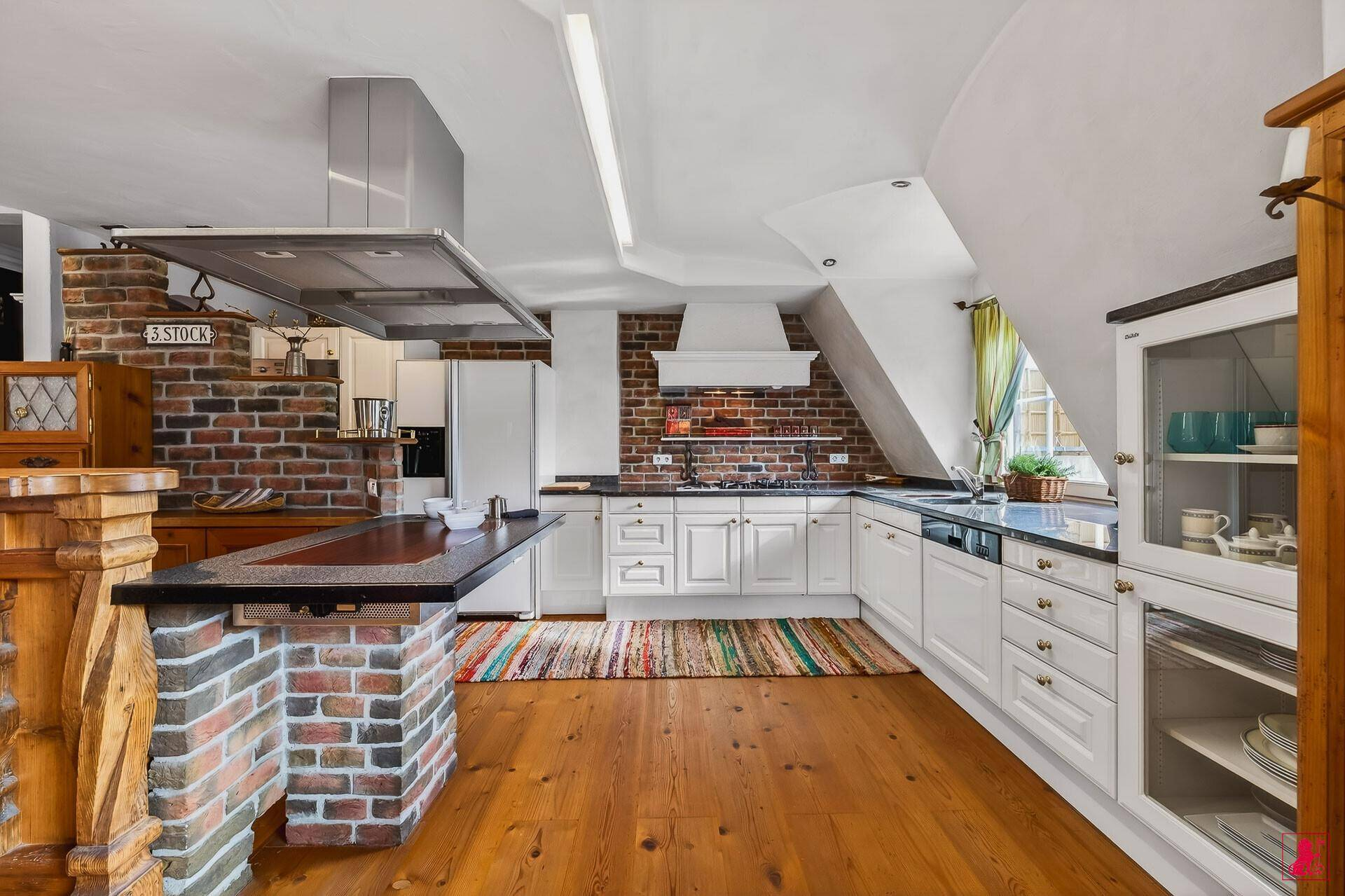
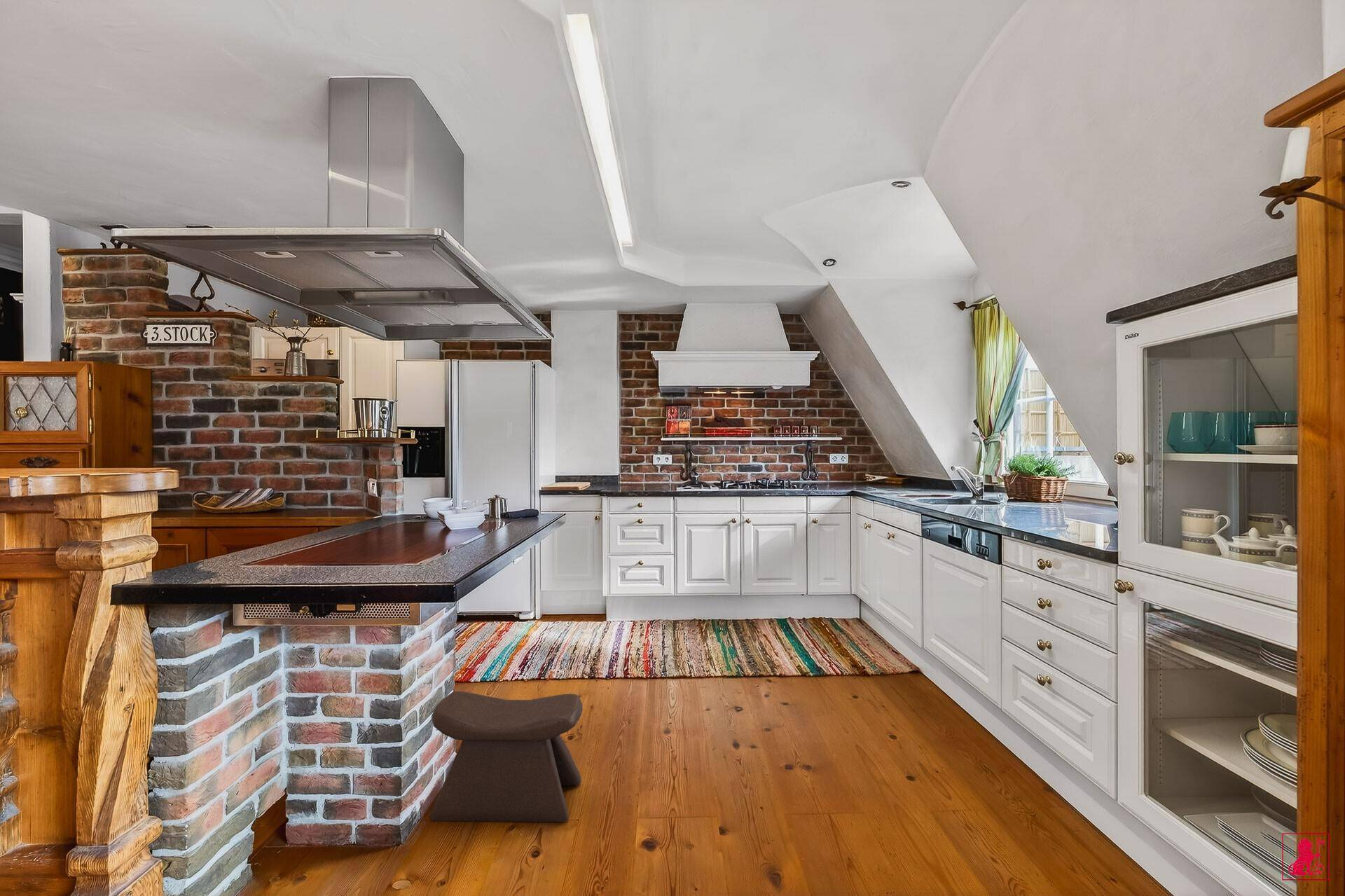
+ stool (509, 750)
